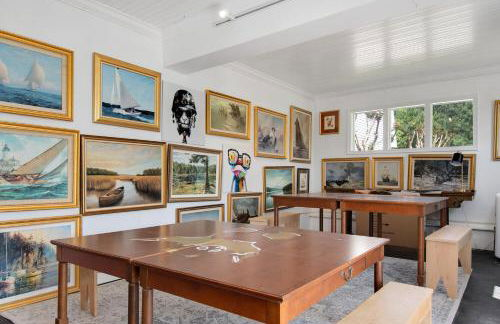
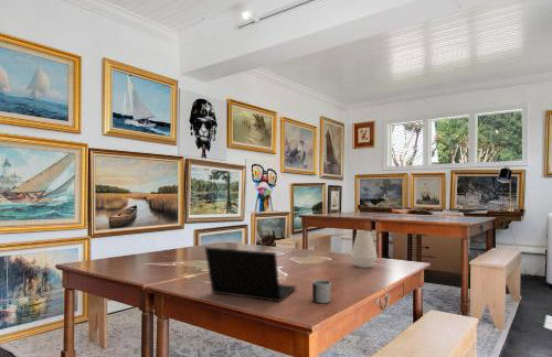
+ mug (323, 290)
+ vase (363, 248)
+ laptop (252, 269)
